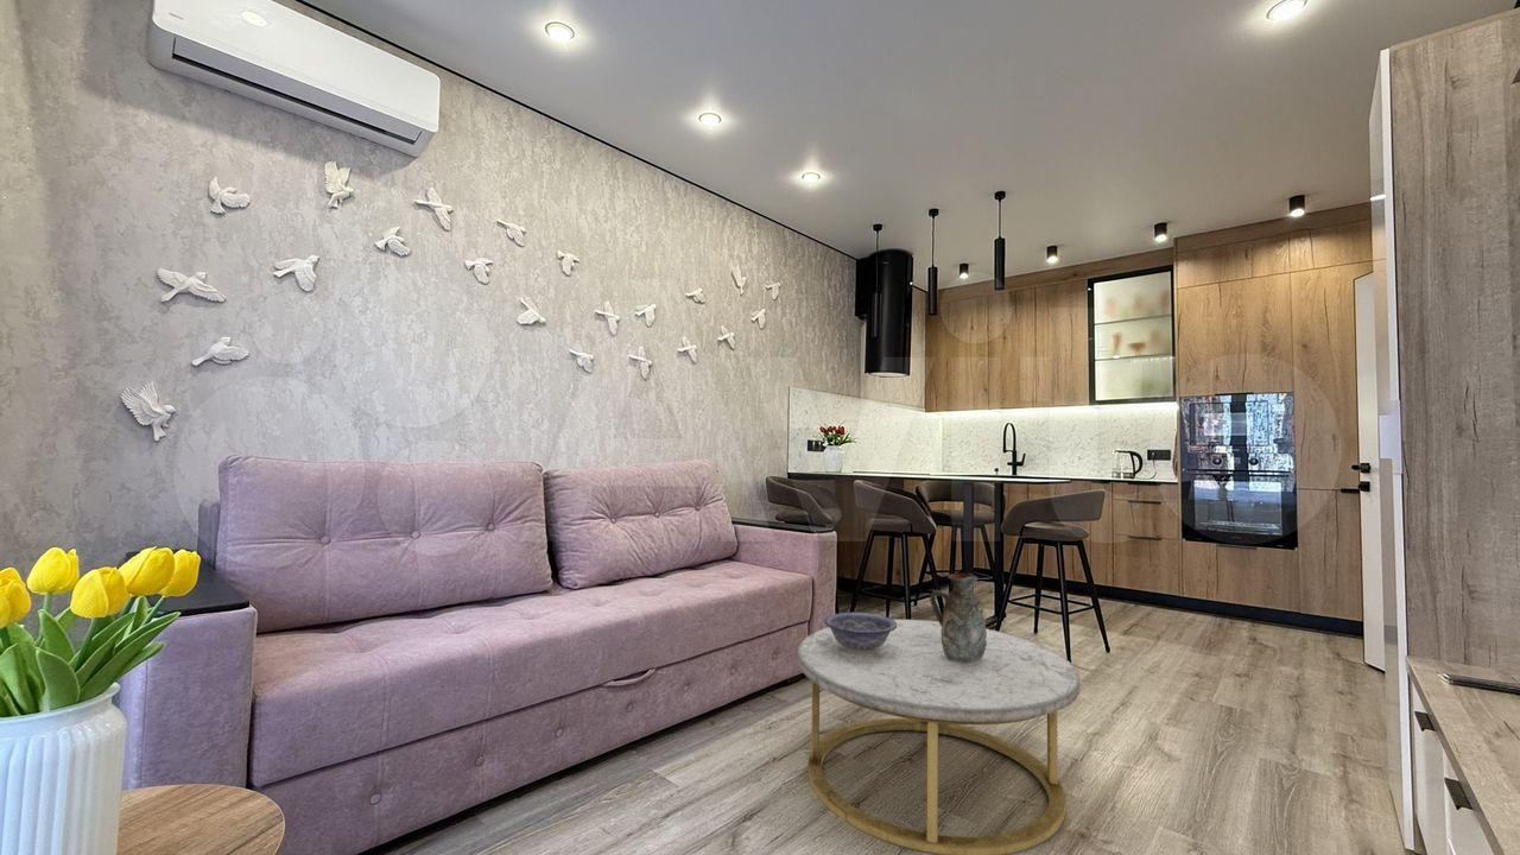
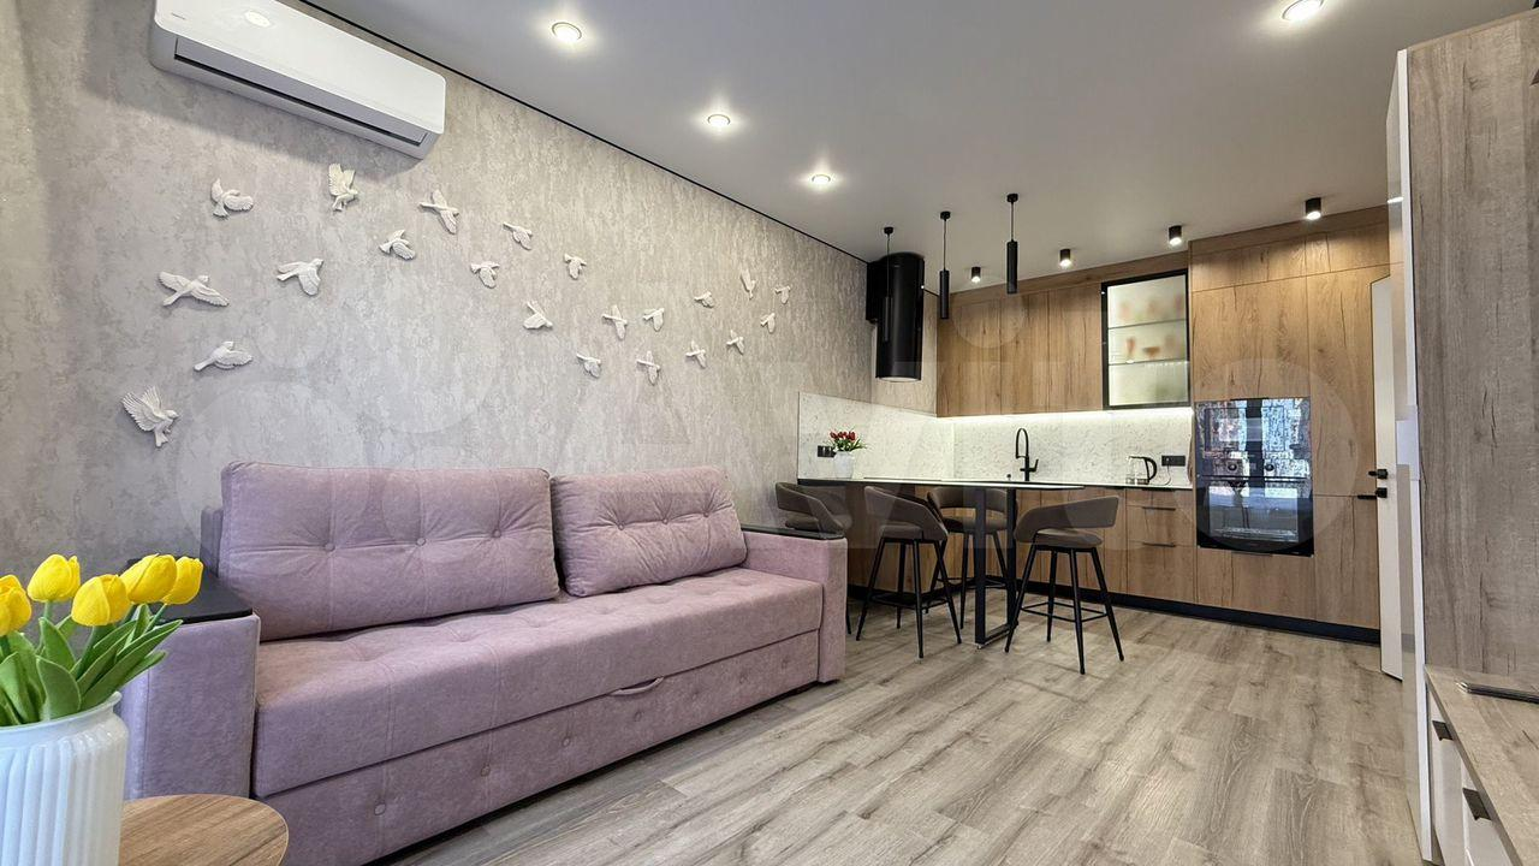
- coffee table (930, 716)
- decorative bowl (860, 634)
- decorative vase (957, 614)
